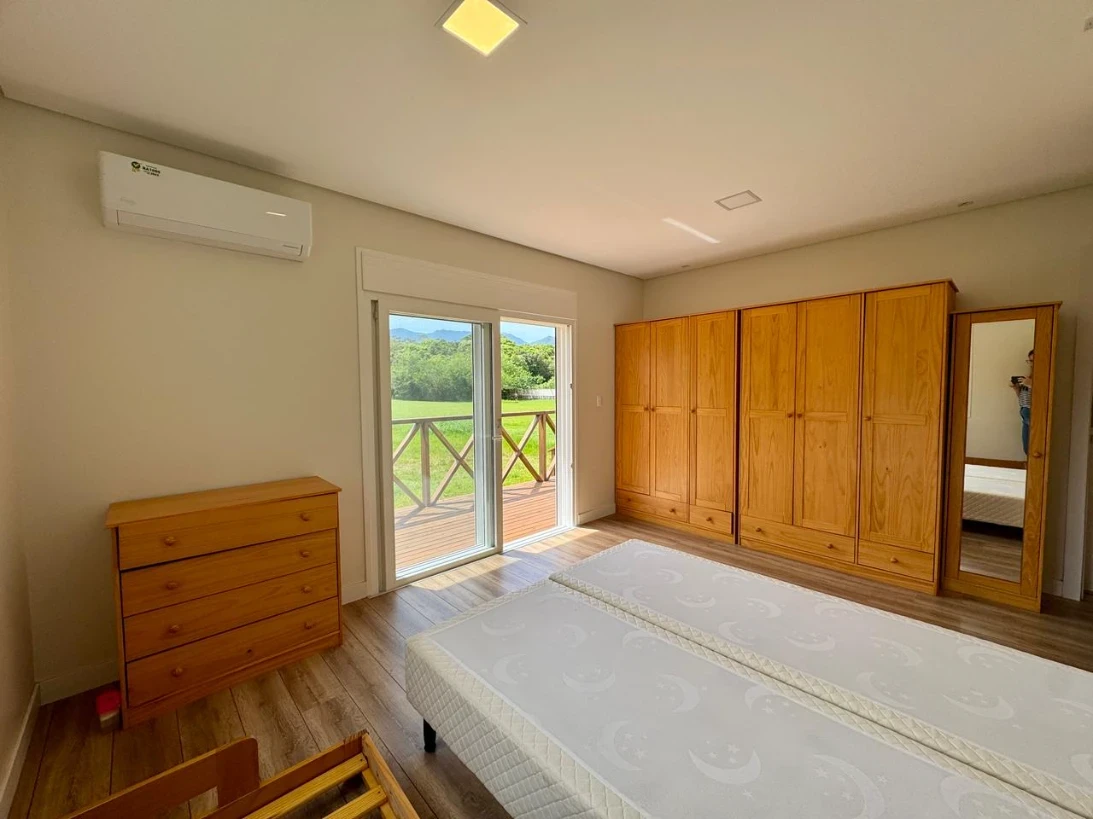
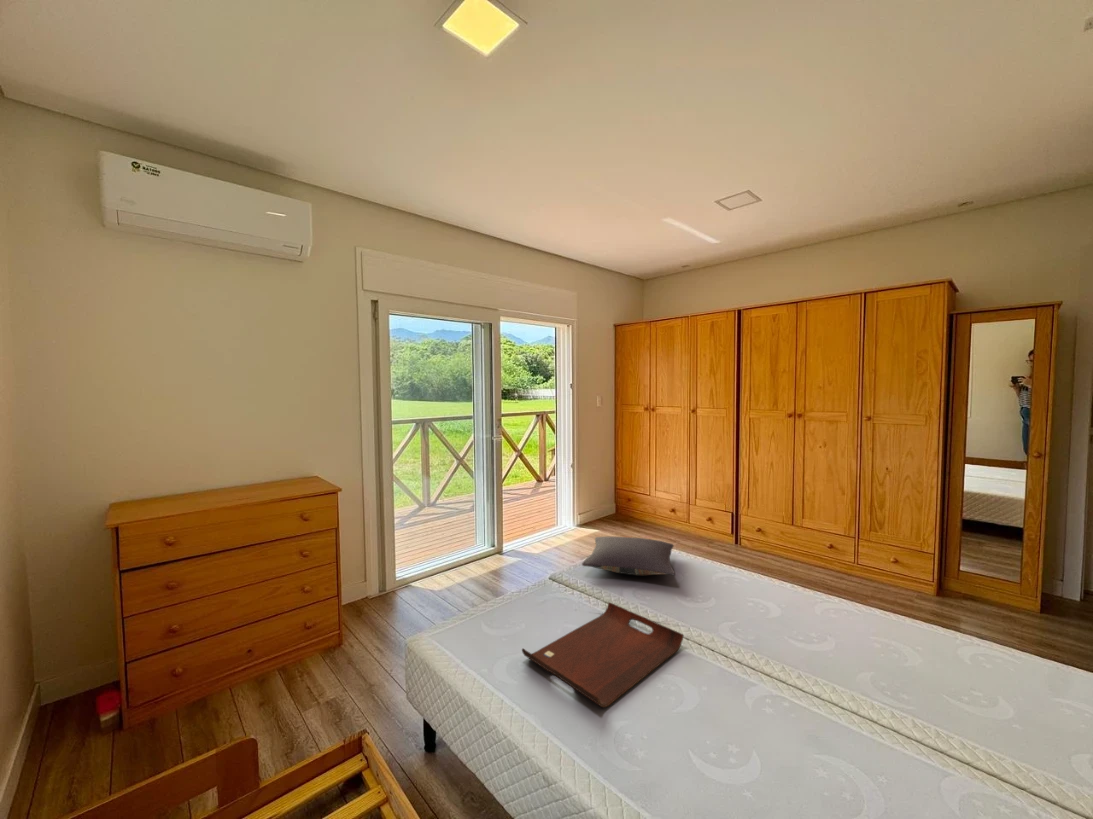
+ serving tray (604, 647)
+ pillow (630, 554)
